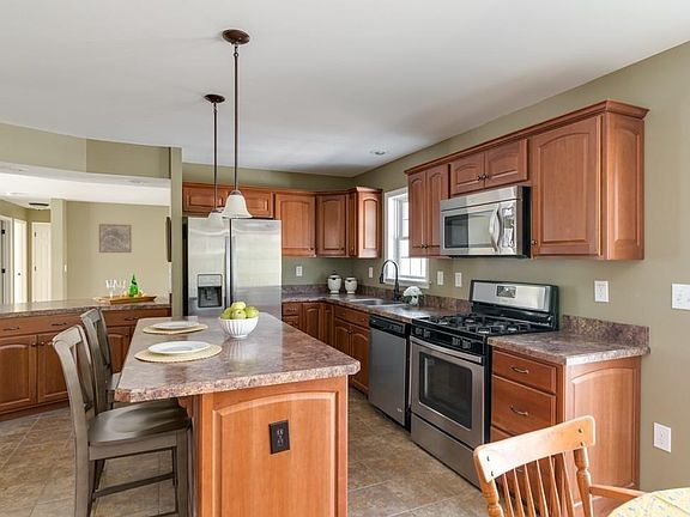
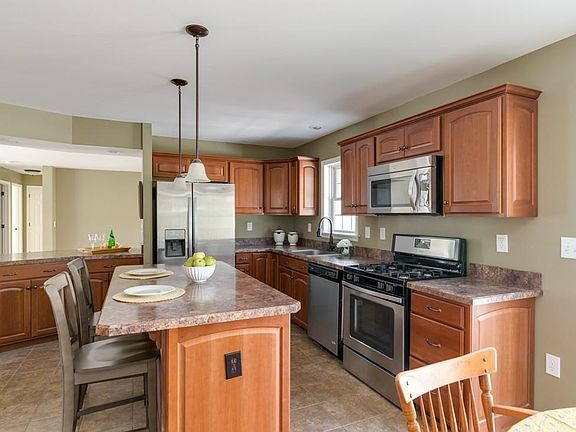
- wall art (115, 238)
